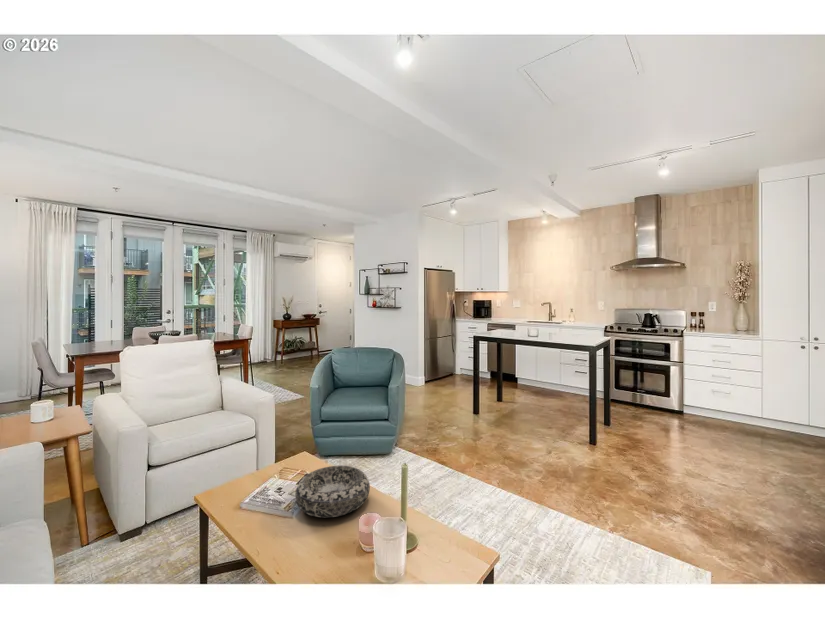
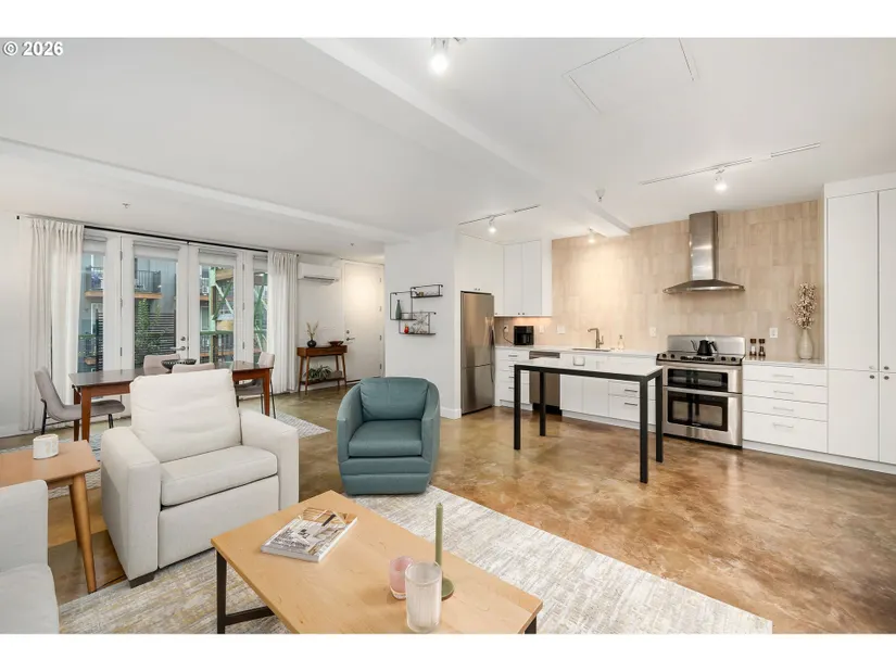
- decorative bowl (333, 489)
